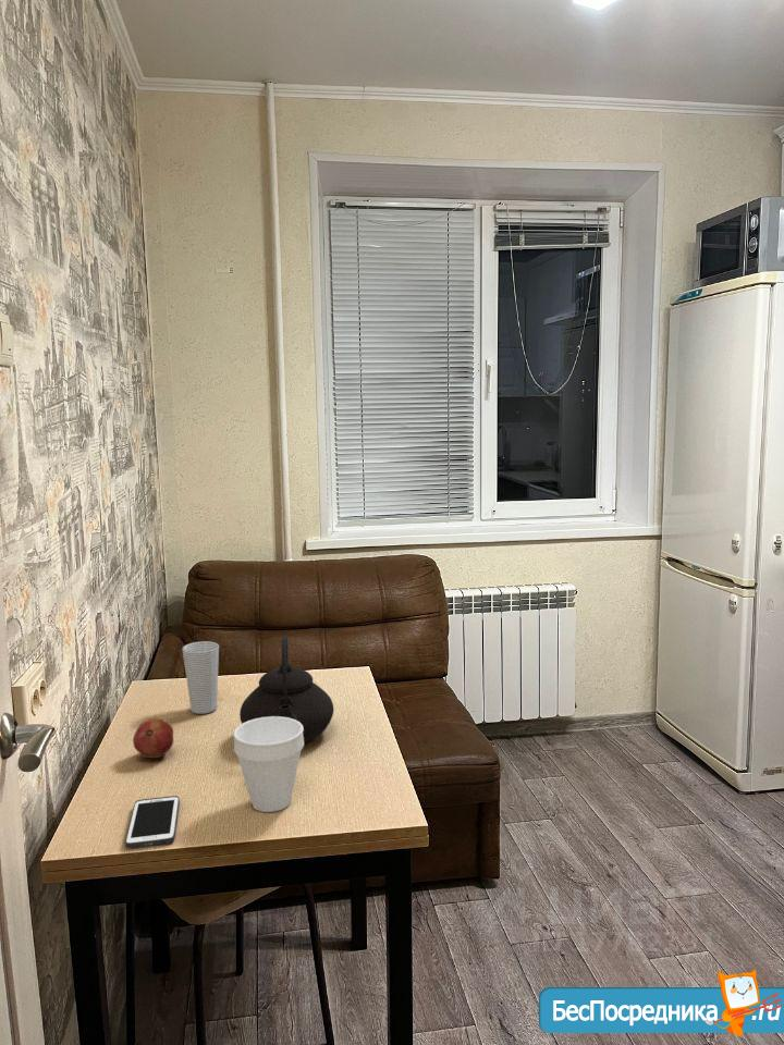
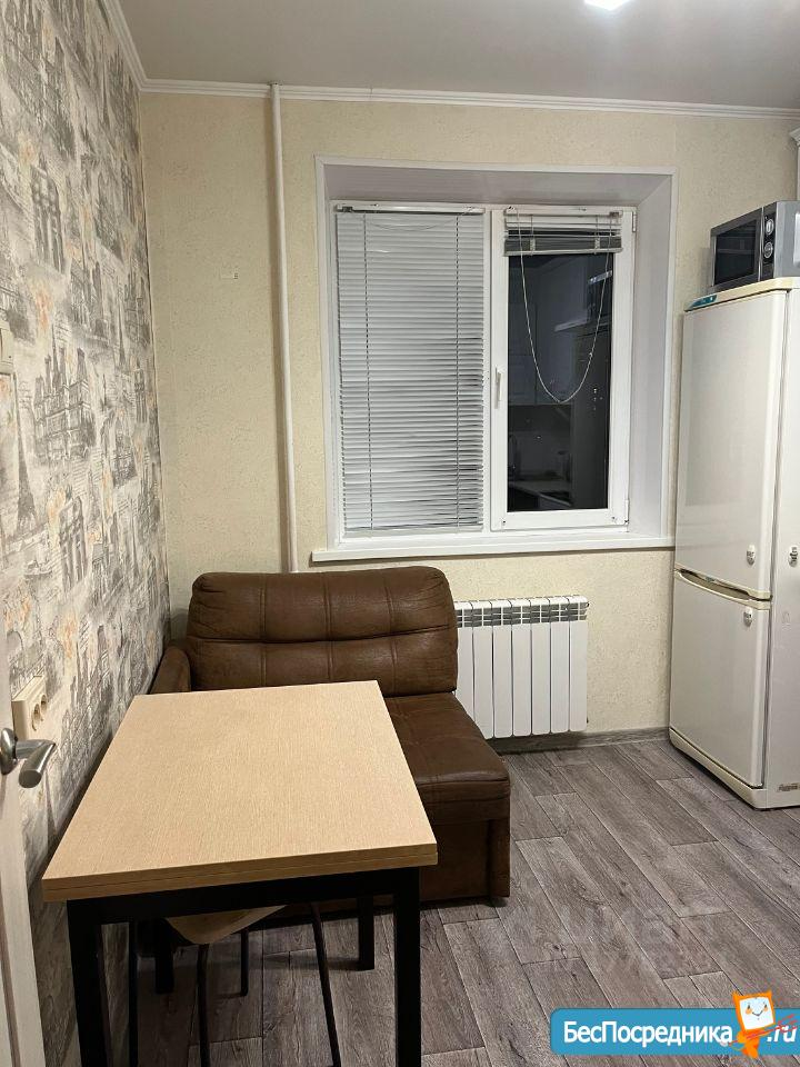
- cell phone (154, 821)
- cup (201, 678)
- fruit (154, 737)
- cup (270, 765)
- teapot (285, 690)
